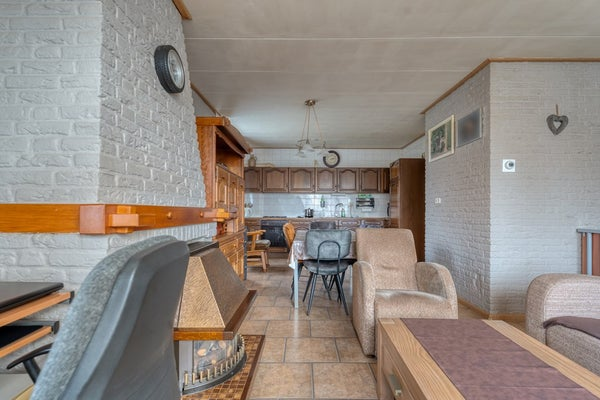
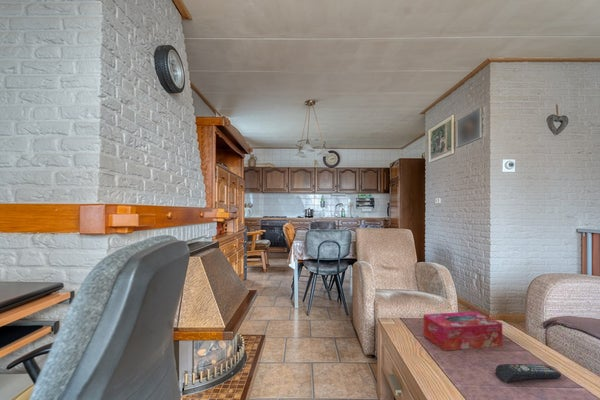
+ tissue box (461, 329)
+ remote control (527, 371)
